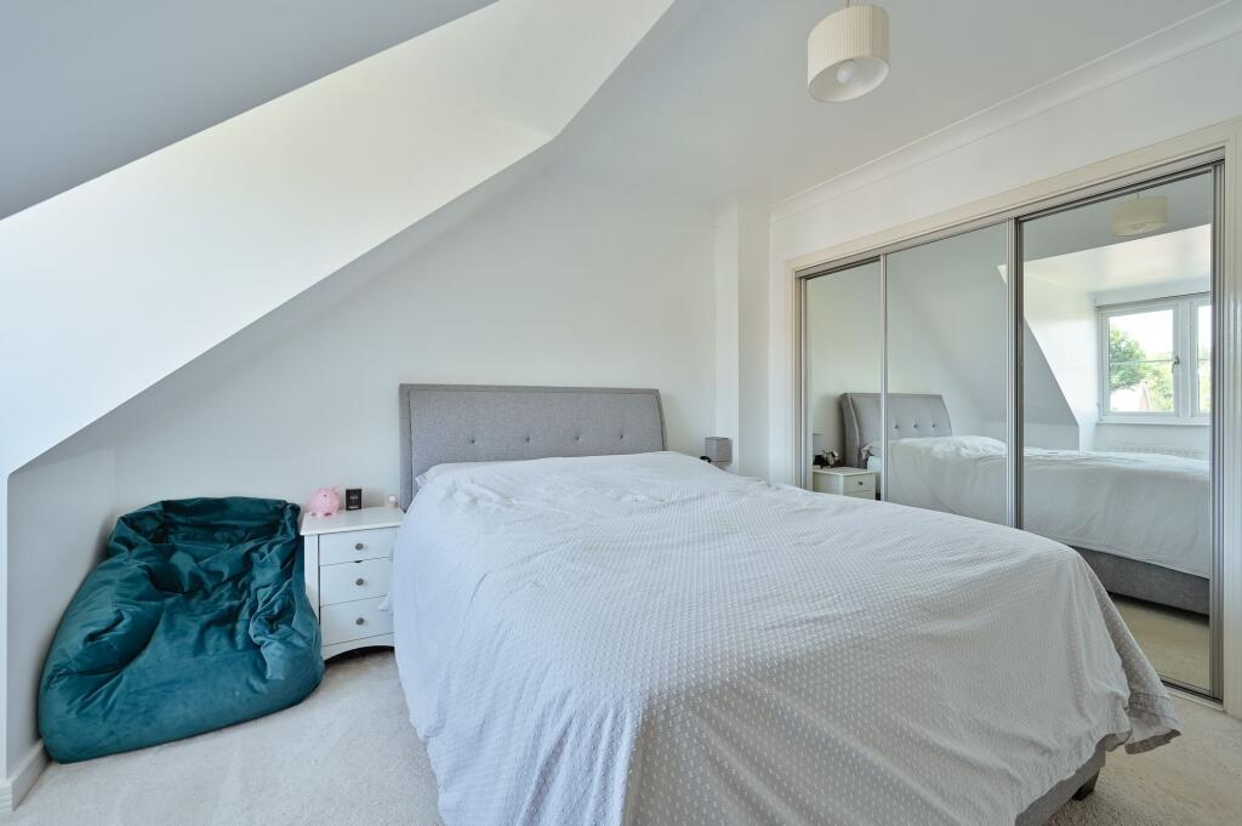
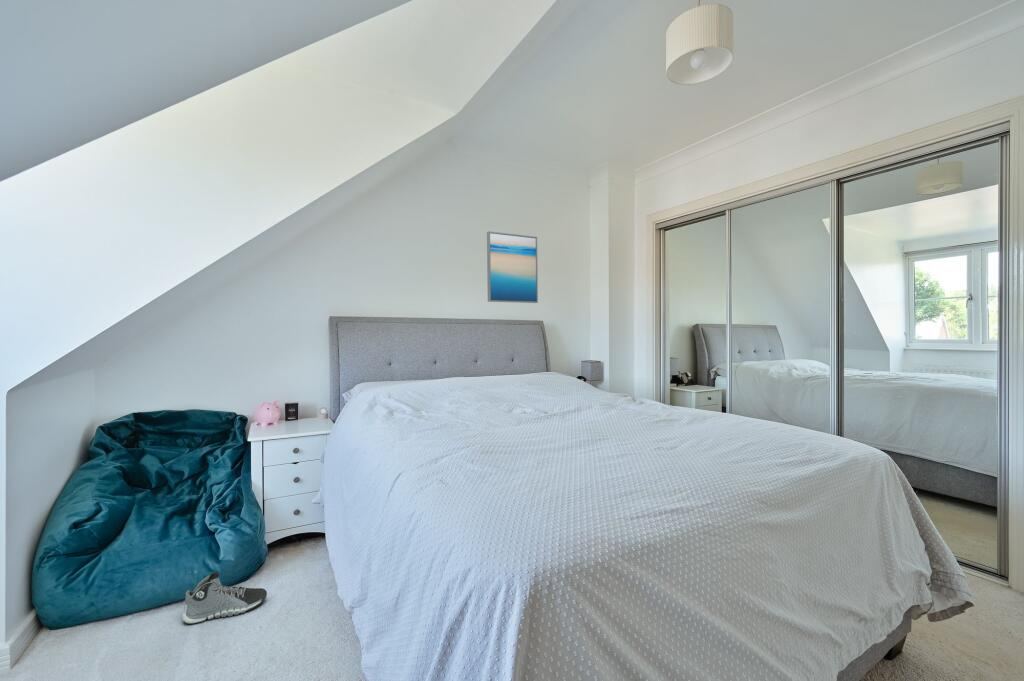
+ wall art (513, 268)
+ sneaker (226, 591)
